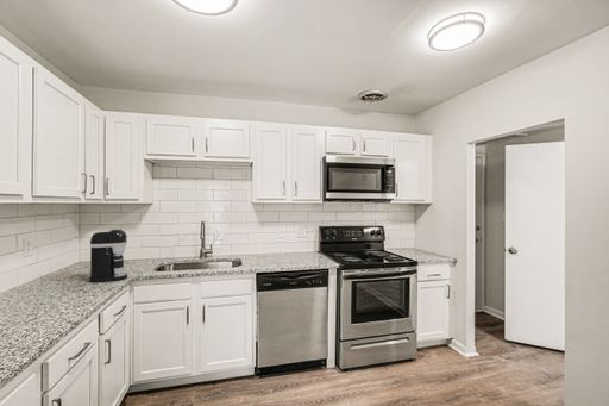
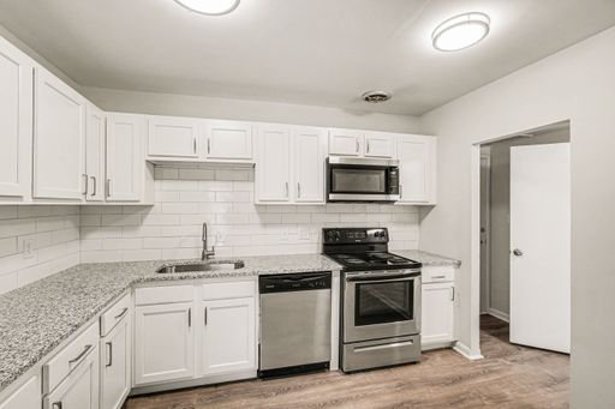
- coffee maker (108, 254)
